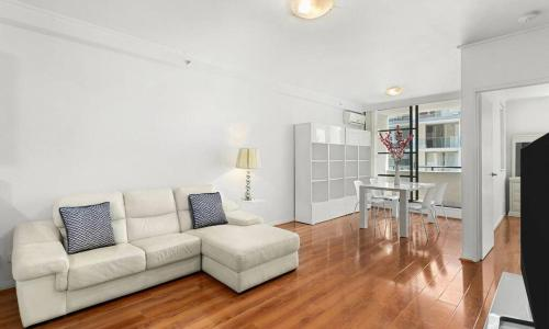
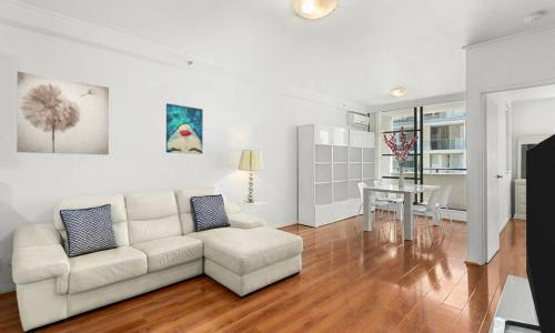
+ wall art (184, 130)
+ wall art (67, 117)
